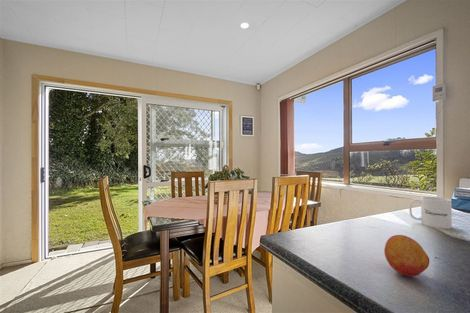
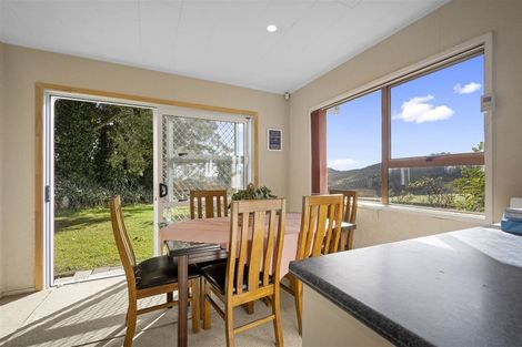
- fruit (405, 254)
- mug (429, 211)
